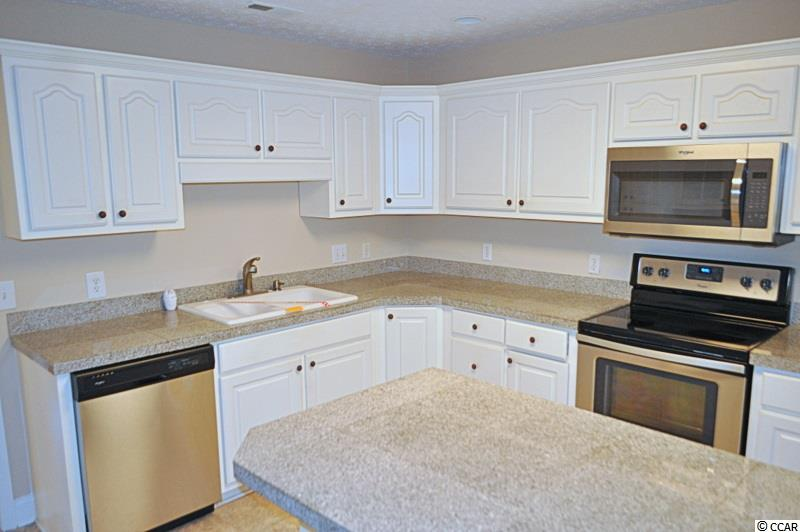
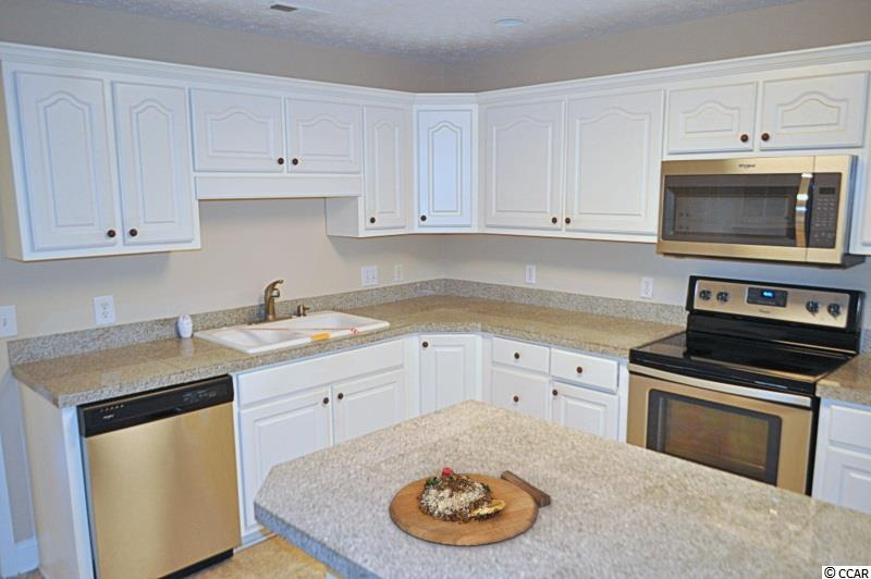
+ cutting board (469, 490)
